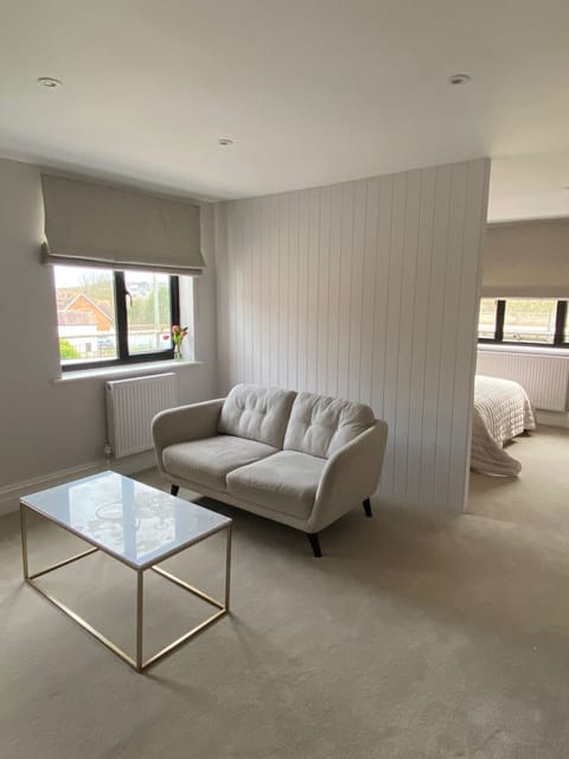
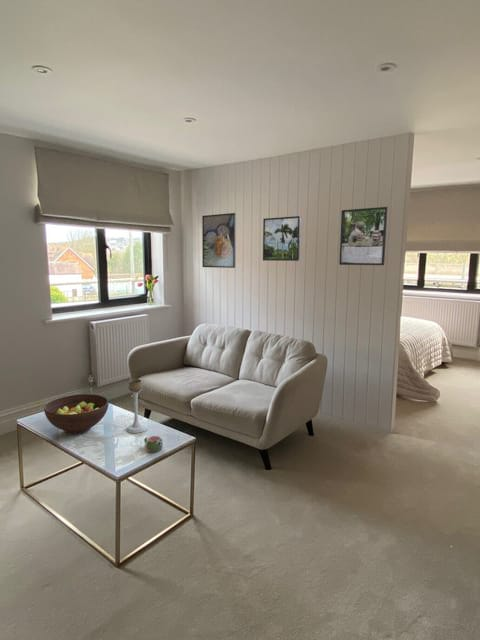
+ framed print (218, 241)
+ mug (152, 443)
+ candle holder (135, 405)
+ fruit bowl (77, 416)
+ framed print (362, 237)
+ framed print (280, 239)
